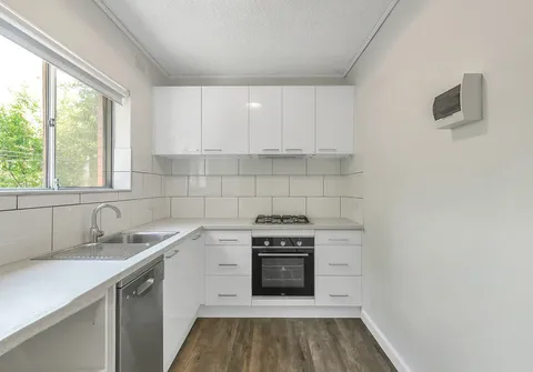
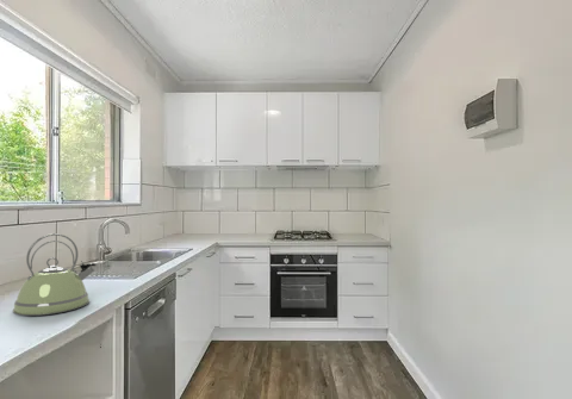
+ kettle (57, 268)
